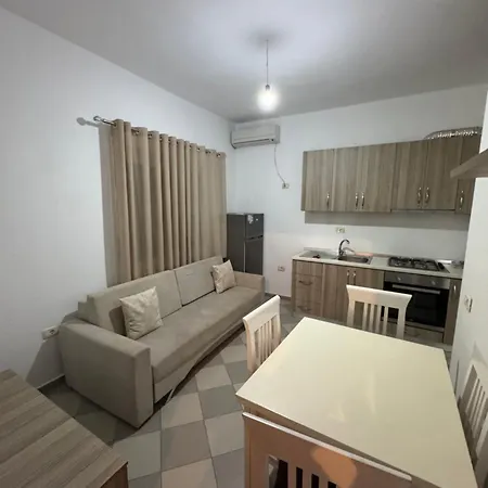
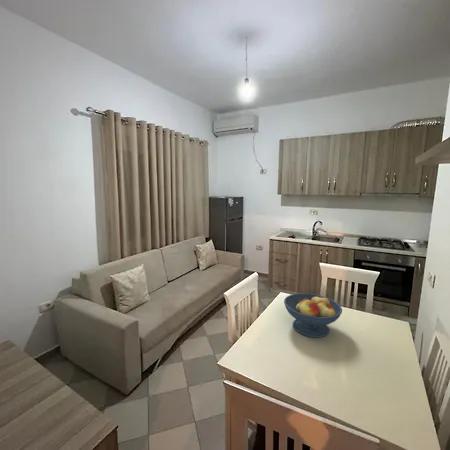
+ fruit bowl (311, 311)
